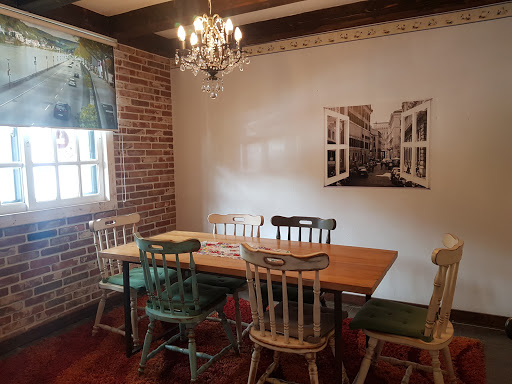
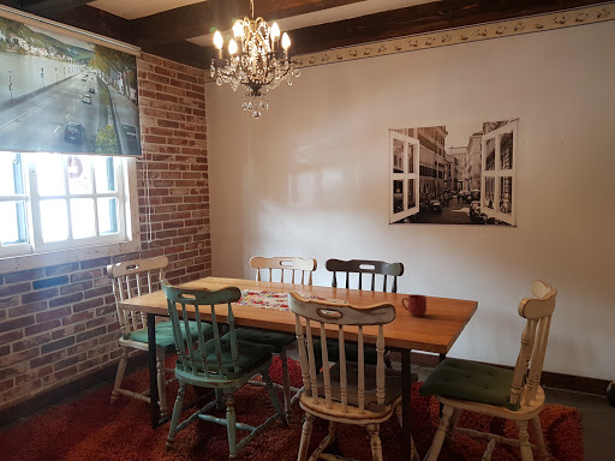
+ mug (413, 305)
